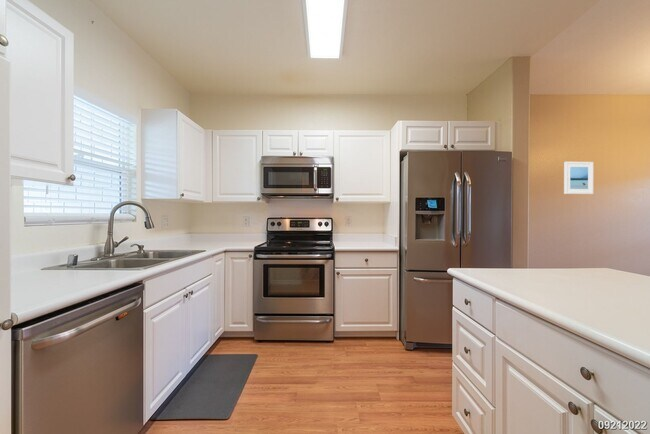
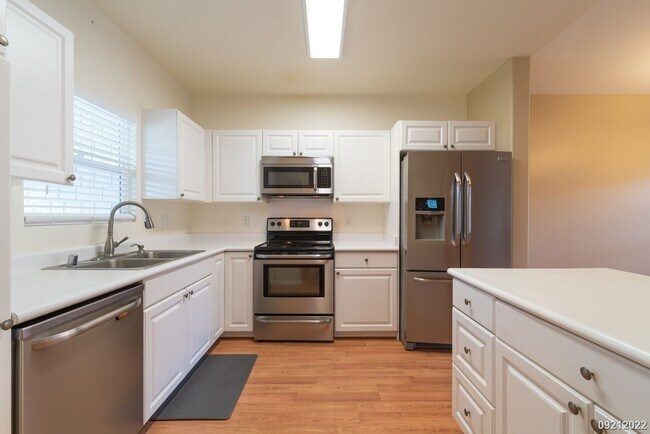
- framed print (578, 177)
